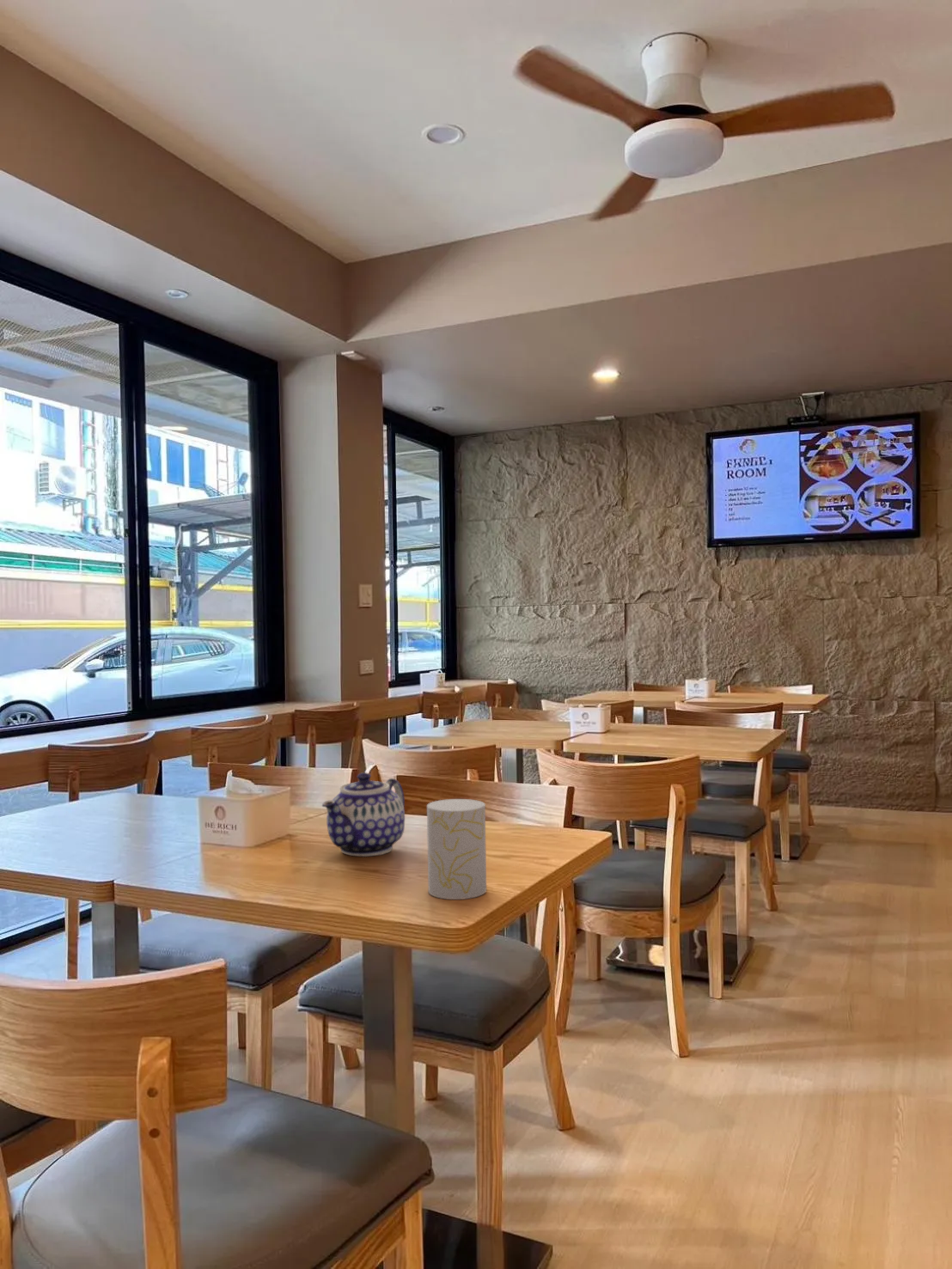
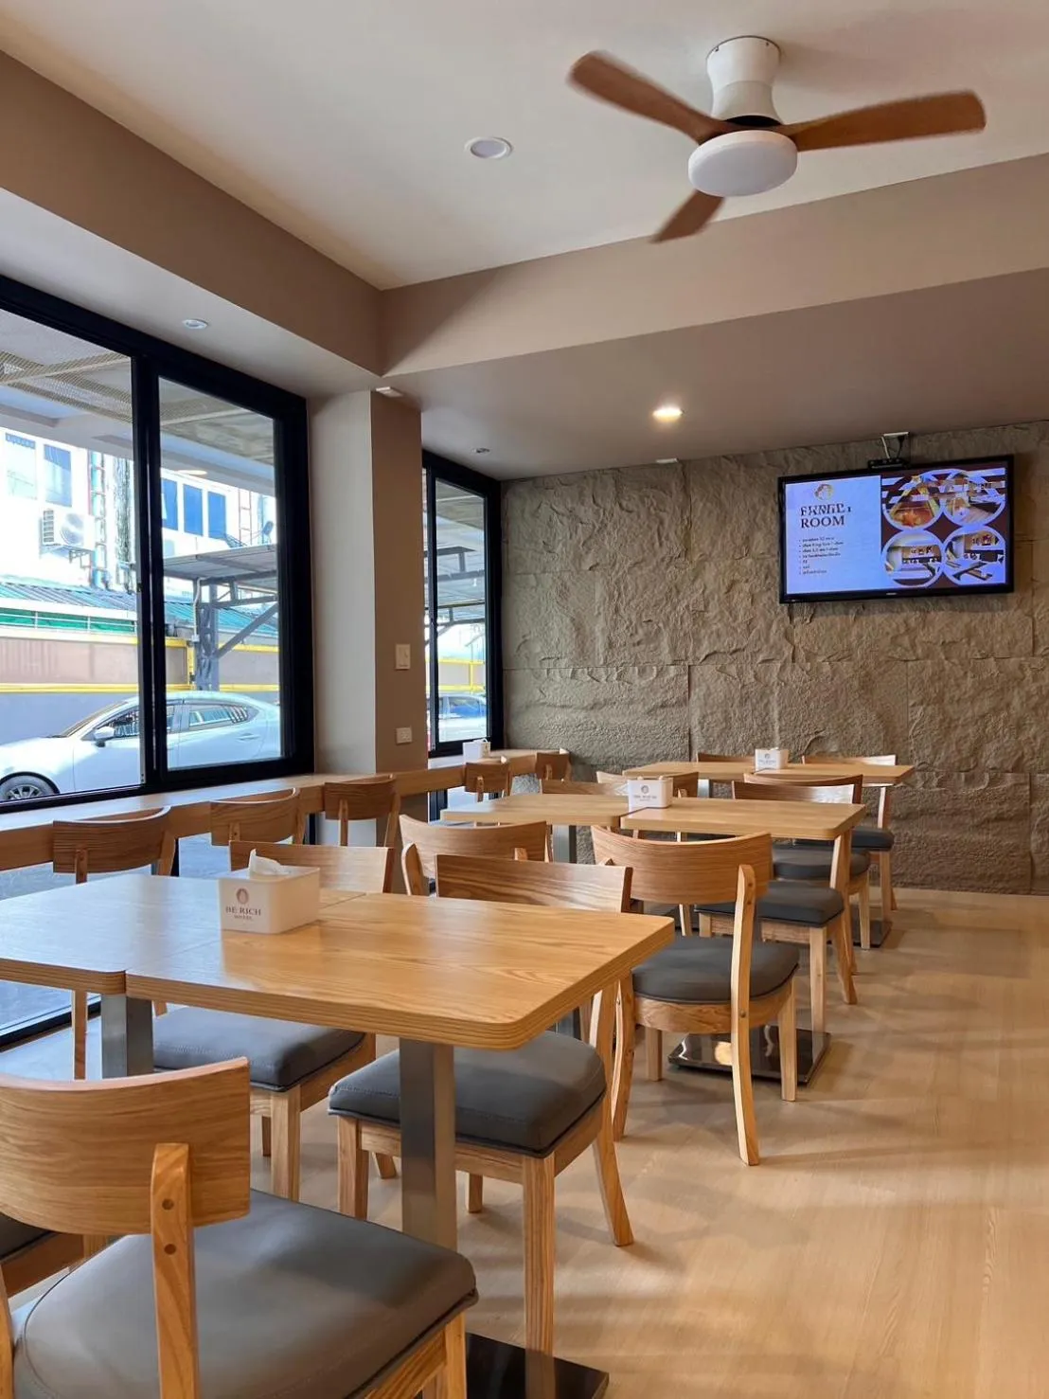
- teapot (365, 811)
- cup (456, 847)
